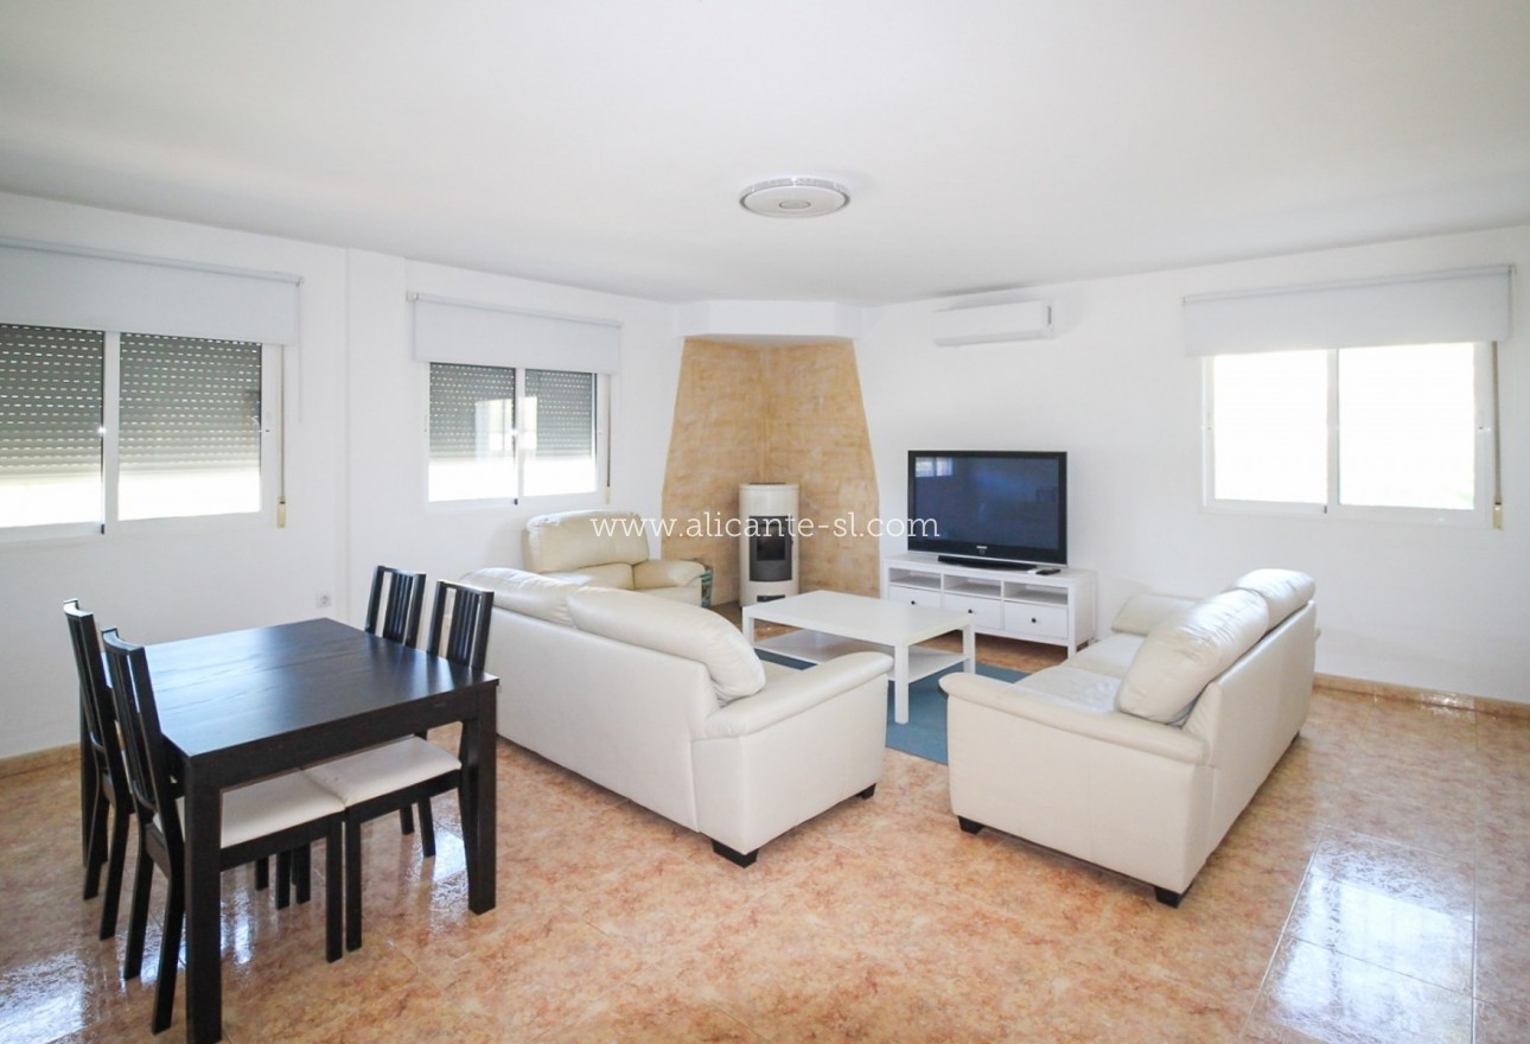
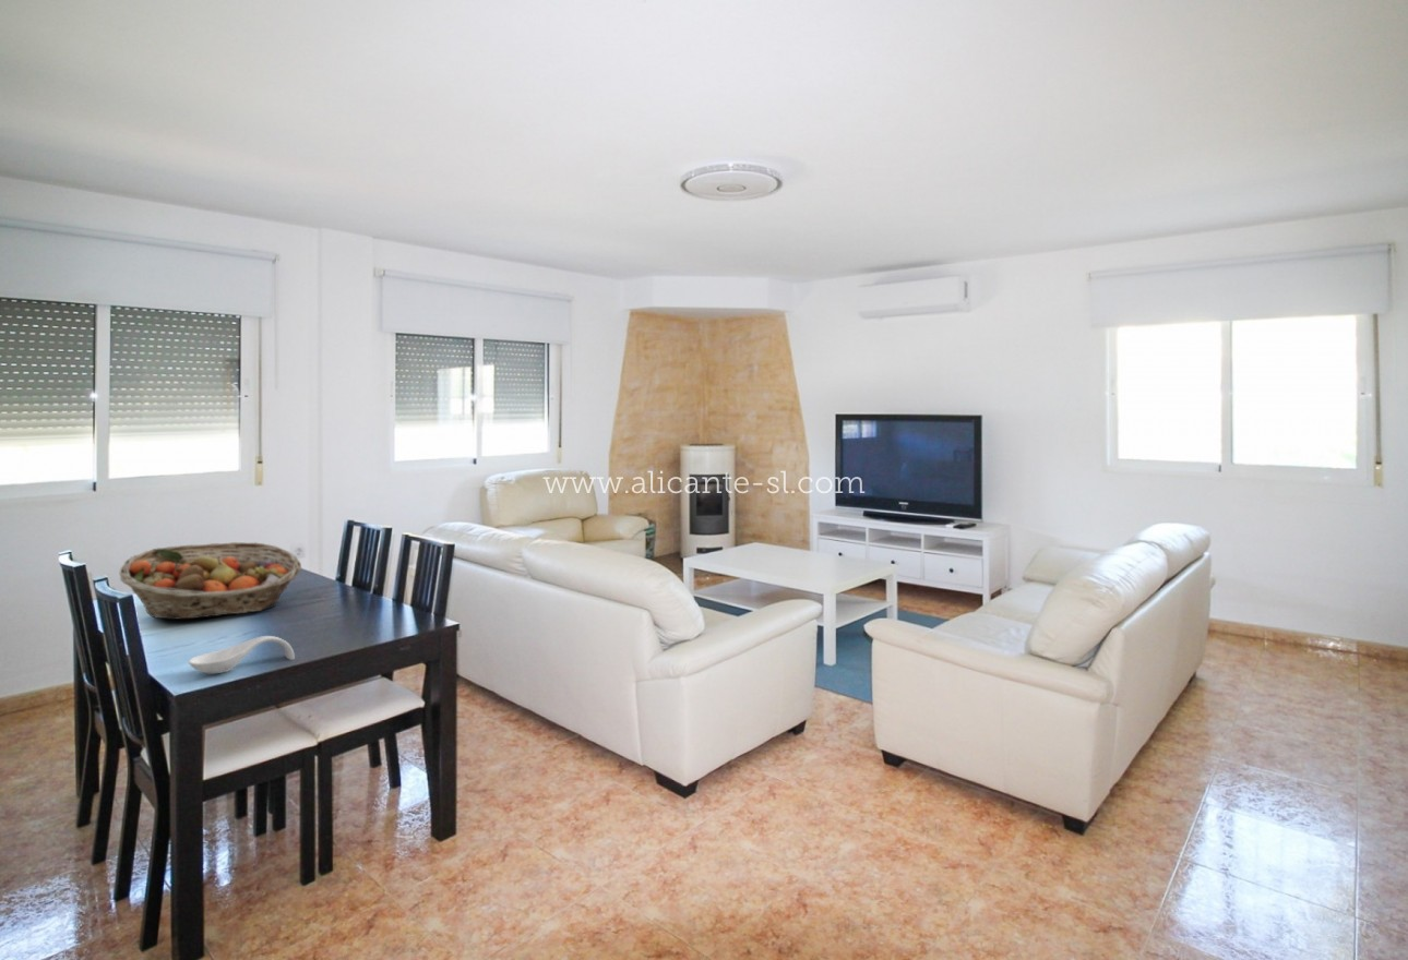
+ fruit basket (215, 578)
+ spoon rest (242, 652)
